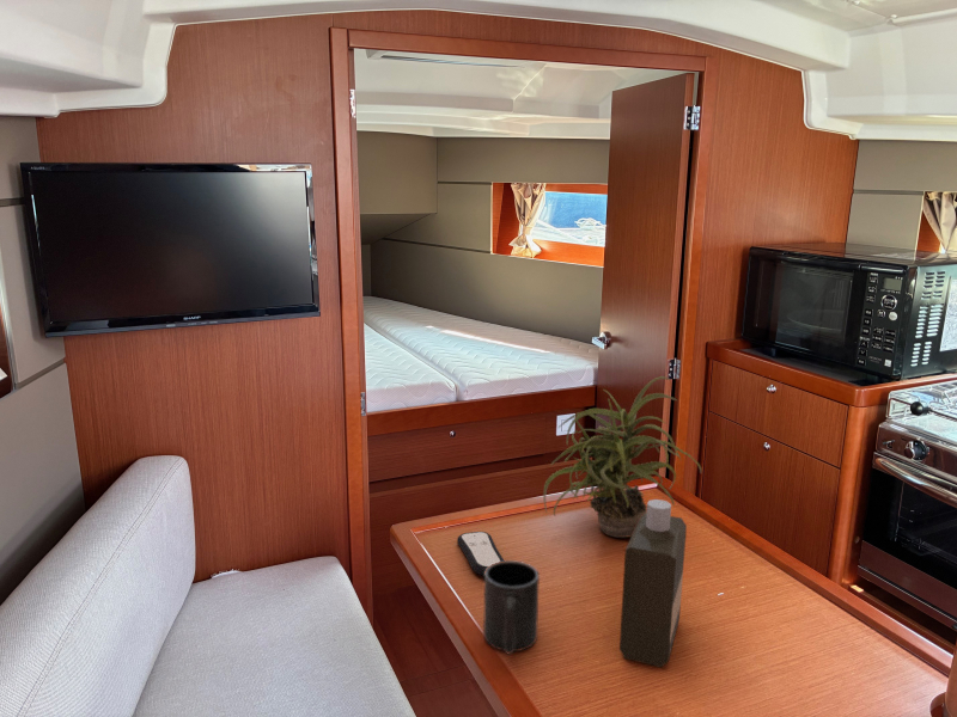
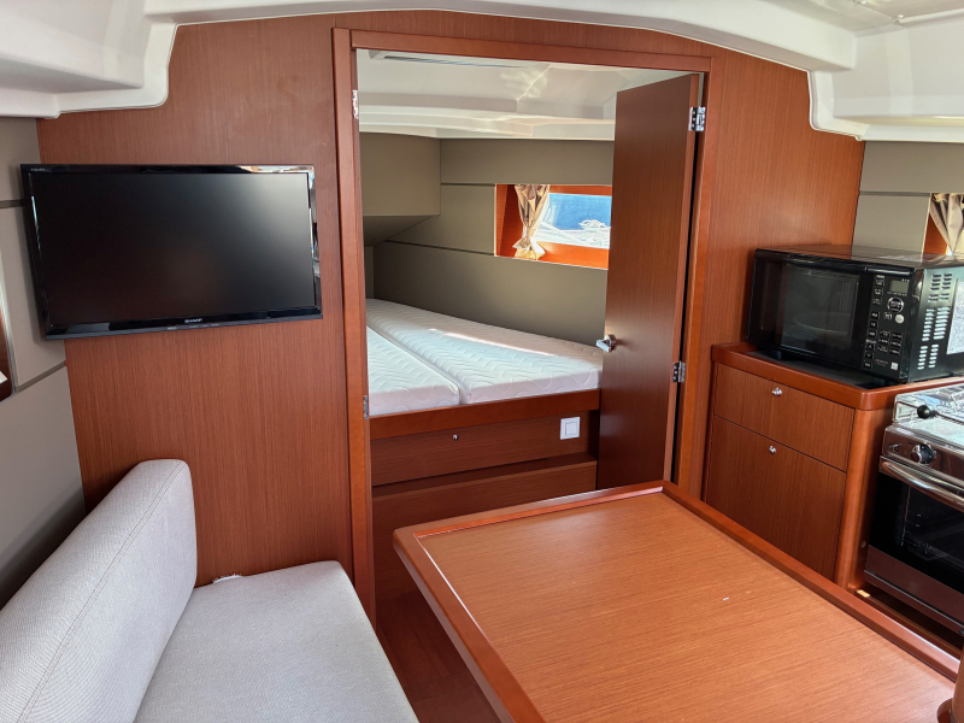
- bottle (654, 572)
- potted plant (622, 460)
- mug (511, 611)
- remote control (481, 552)
